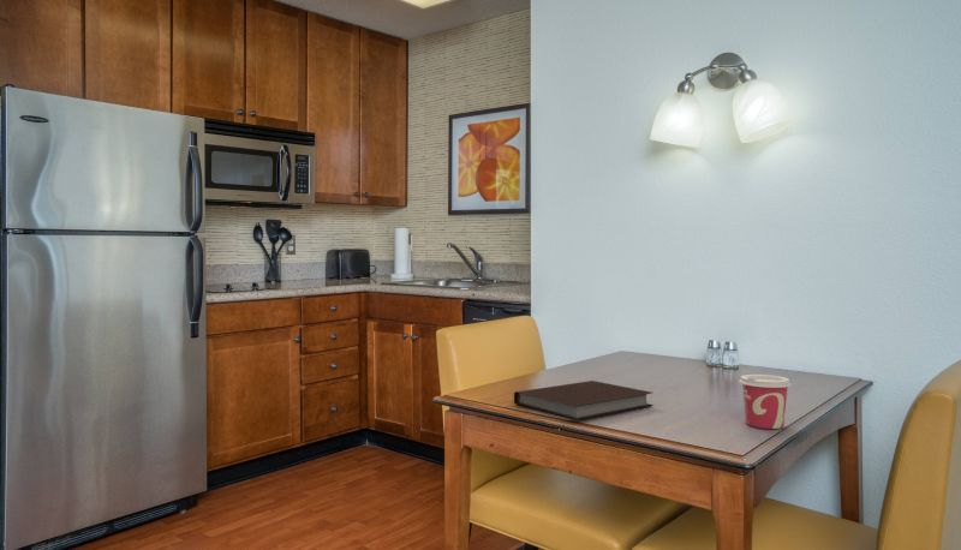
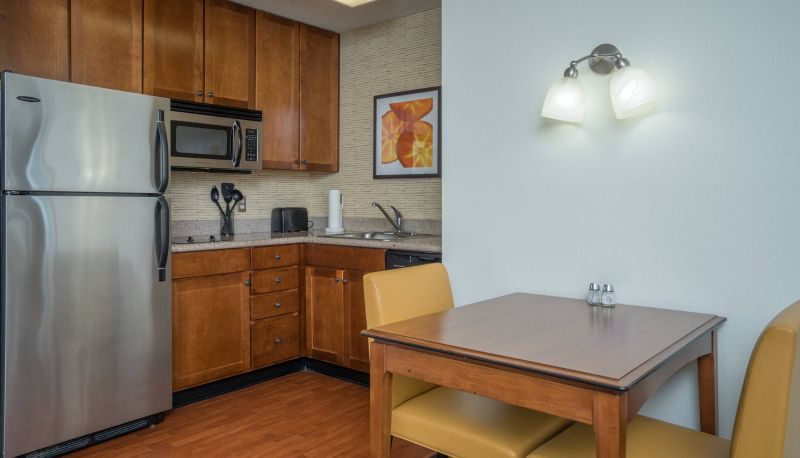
- cup (764, 401)
- notebook (583, 397)
